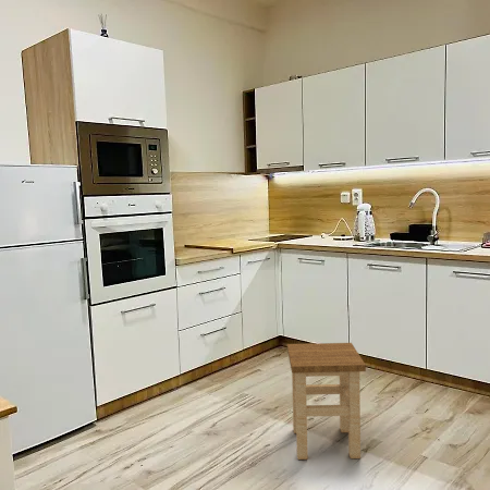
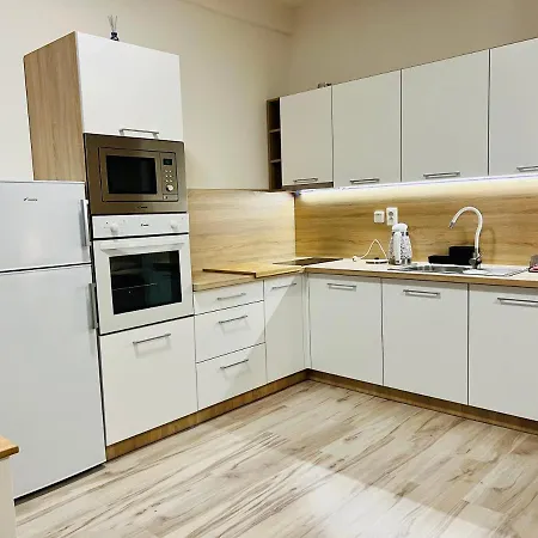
- stool (323, 393)
